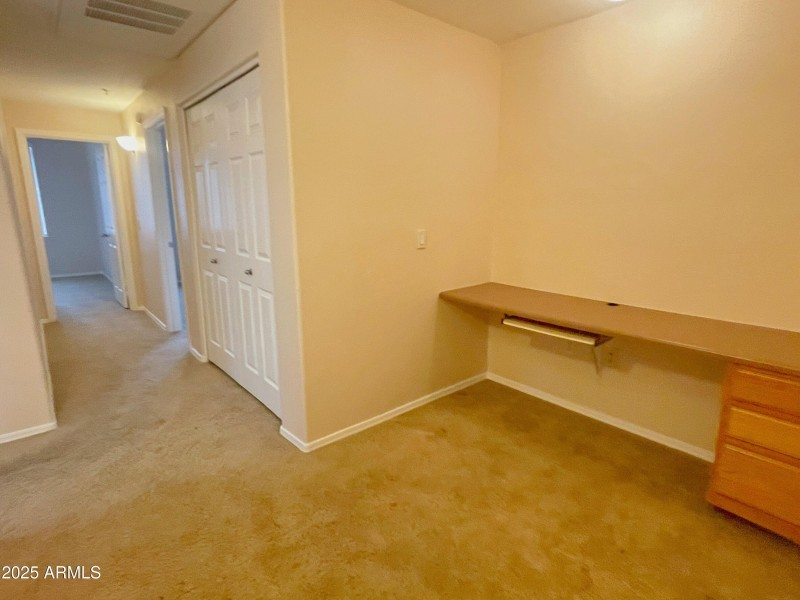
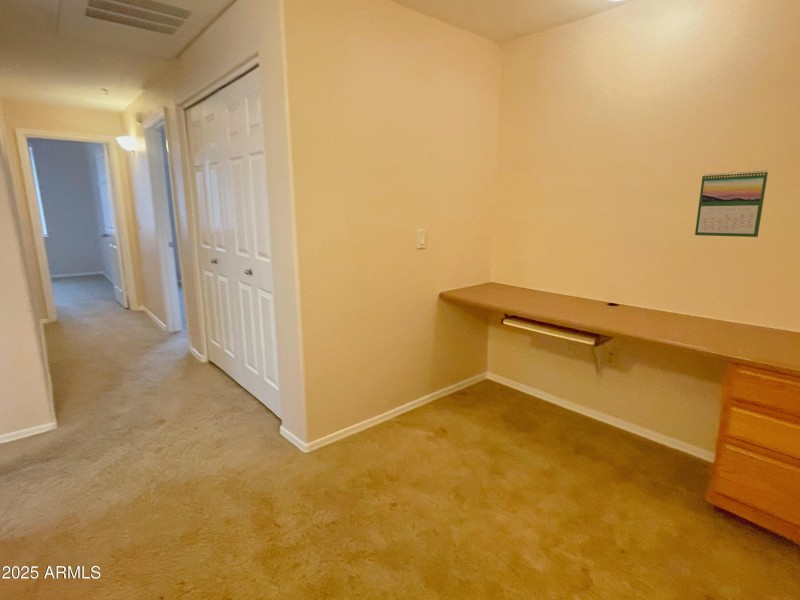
+ calendar (729, 204)
